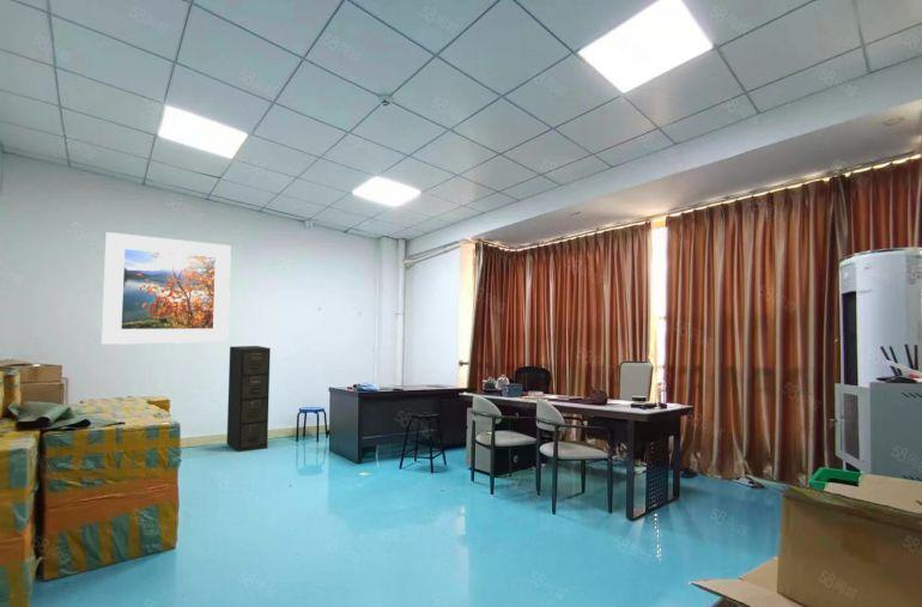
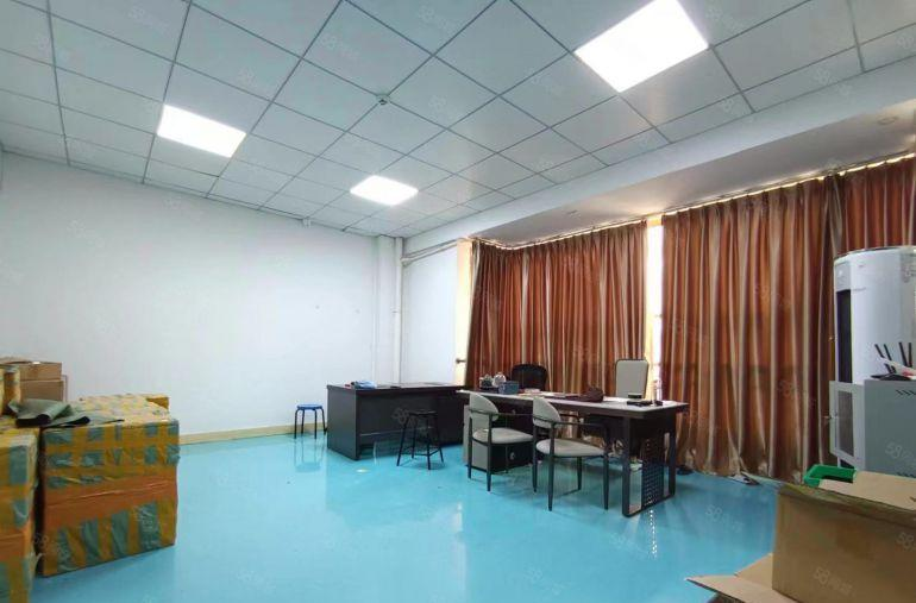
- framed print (171, 291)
- filing cabinet (248, 396)
